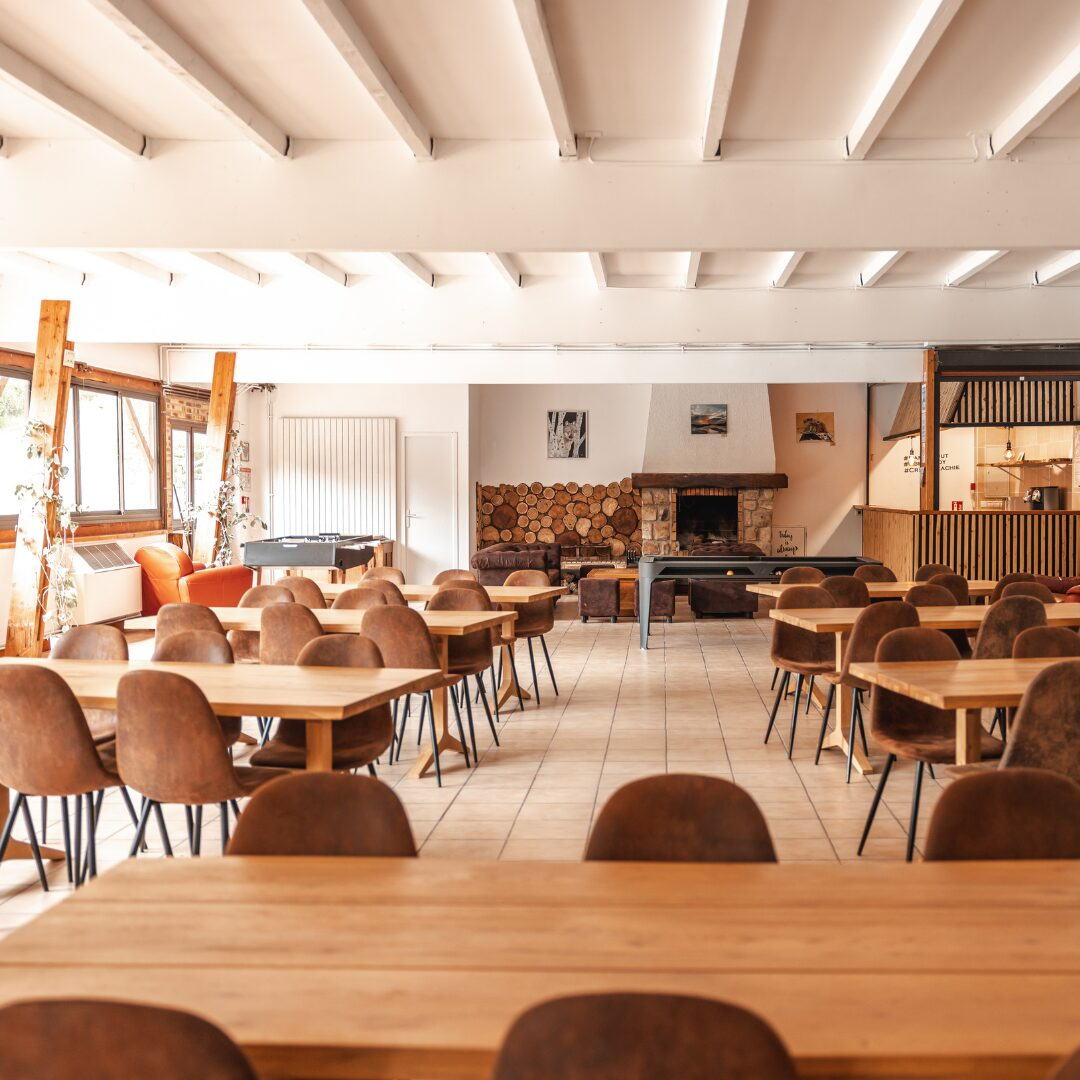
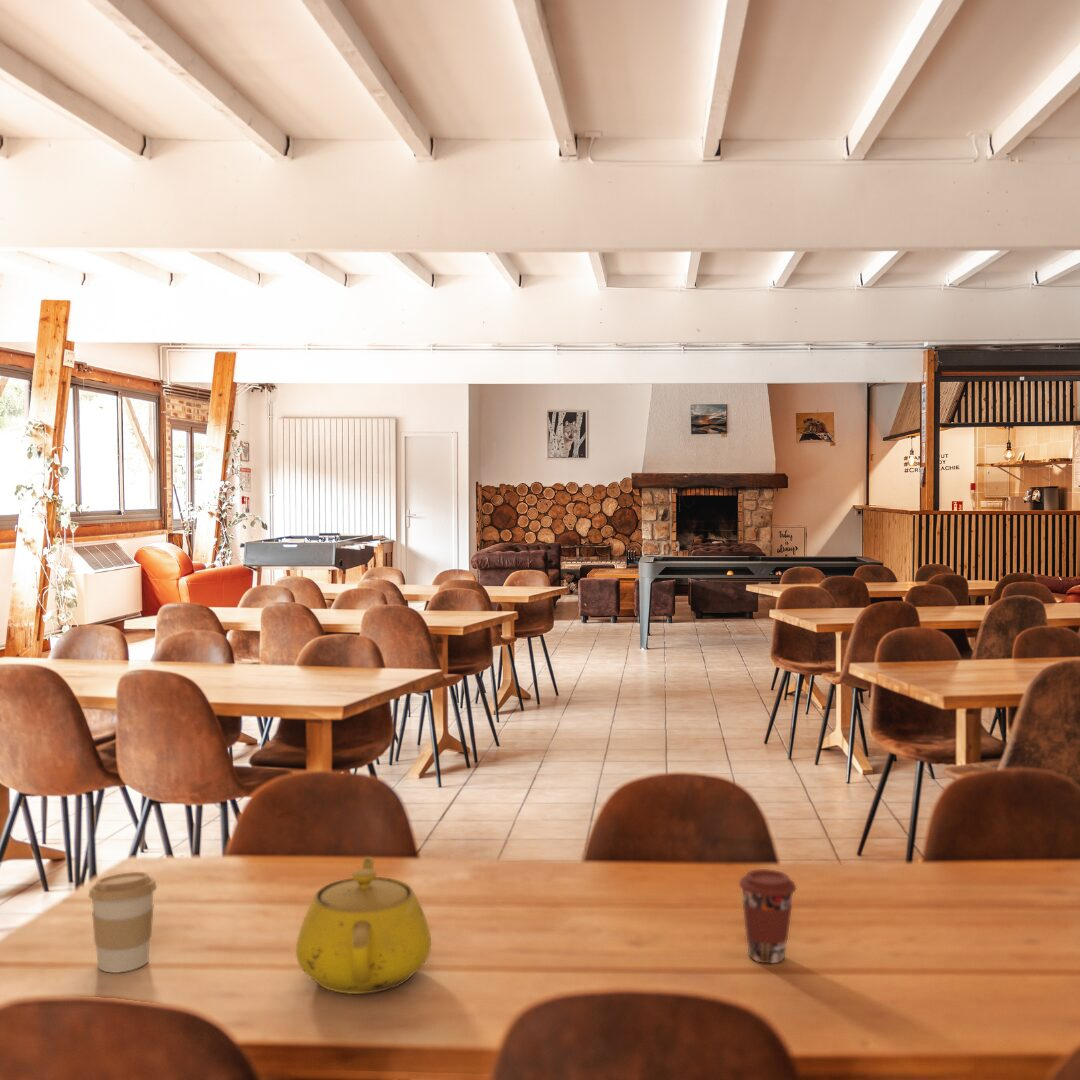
+ coffee cup (767, 916)
+ teapot (364, 920)
+ coffee cup (123, 918)
